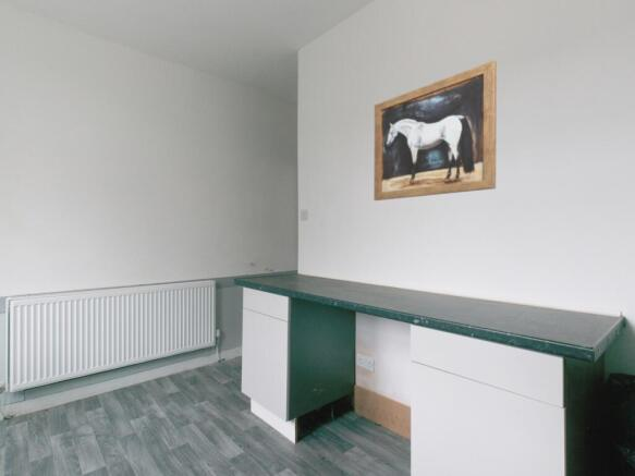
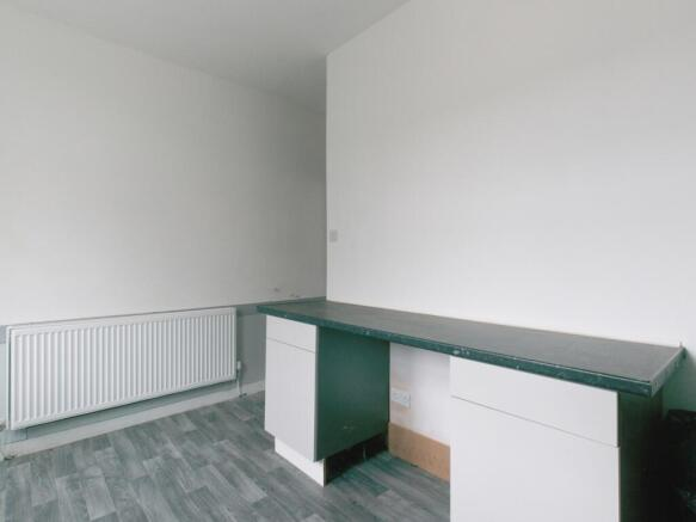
- wall art (426, 141)
